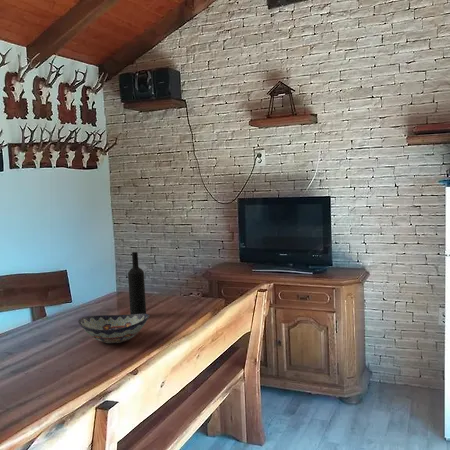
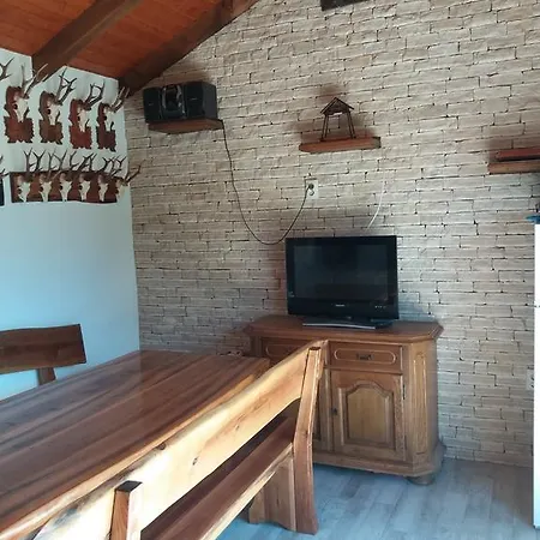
- decorative bowl (114, 328)
- wine bottle (136, 284)
